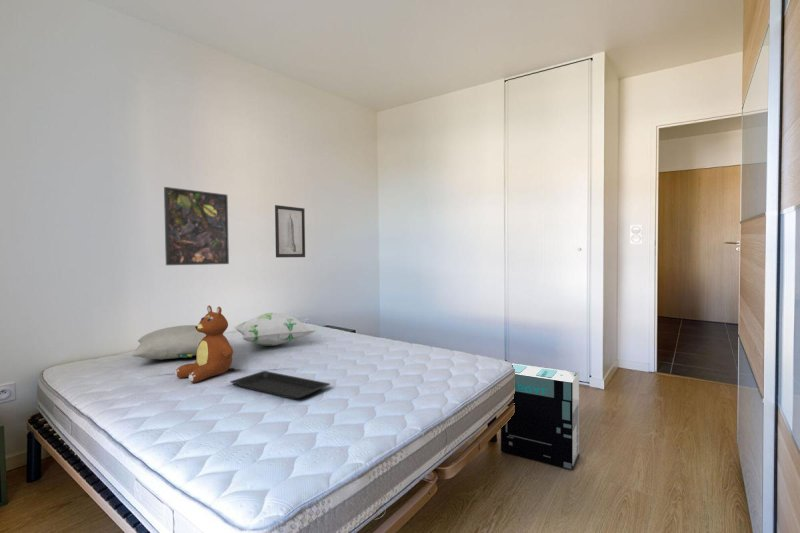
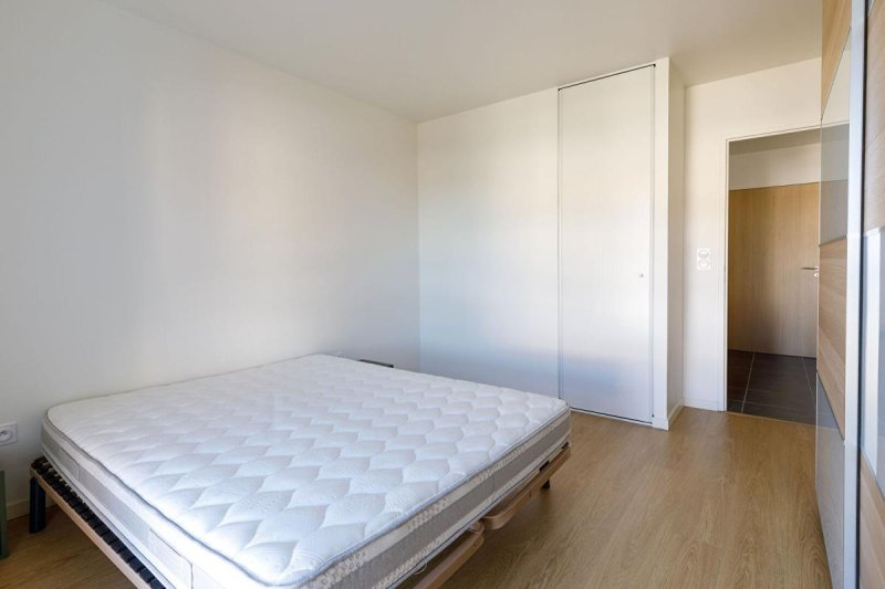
- serving tray (279, 385)
- pillow (179, 341)
- cardboard box (539, 412)
- decorative pillow (274, 328)
- wall art (290, 232)
- teddy bear (204, 341)
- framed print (198, 227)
